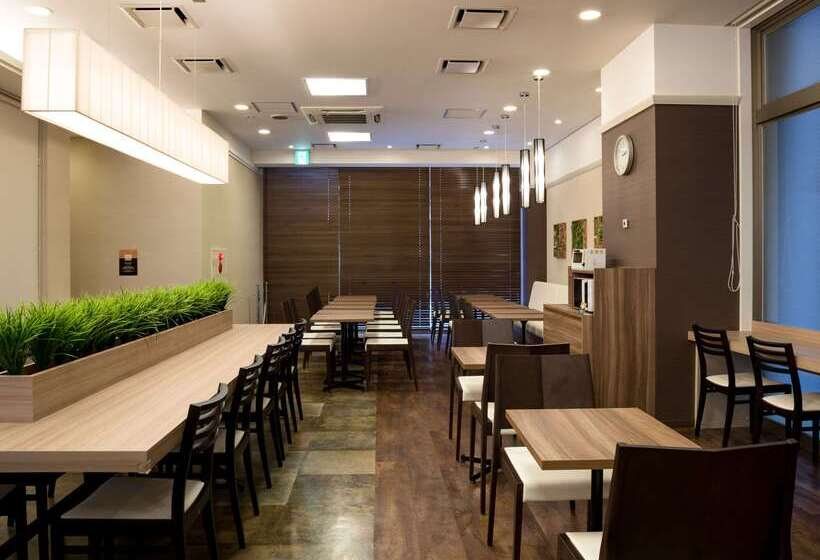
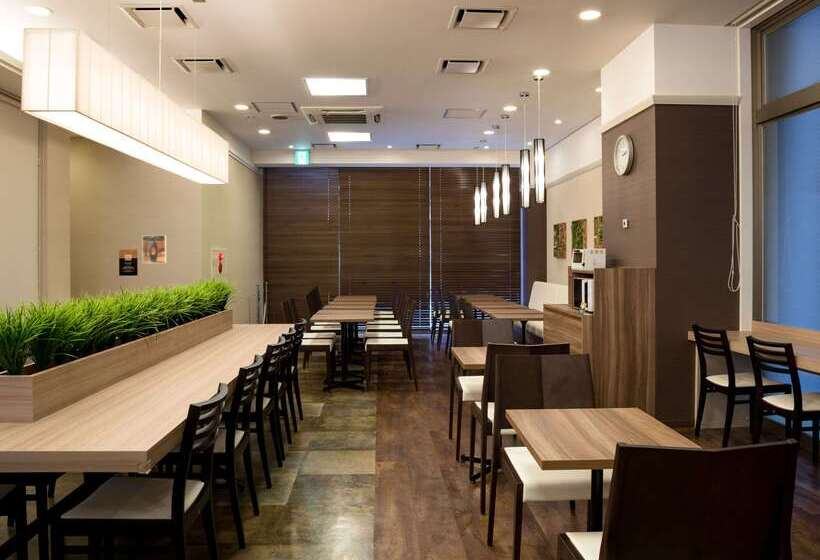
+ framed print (154, 249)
